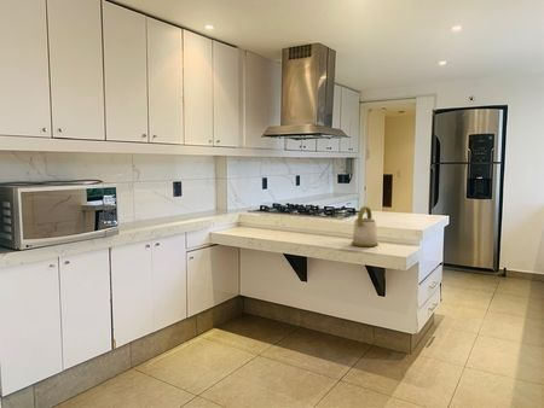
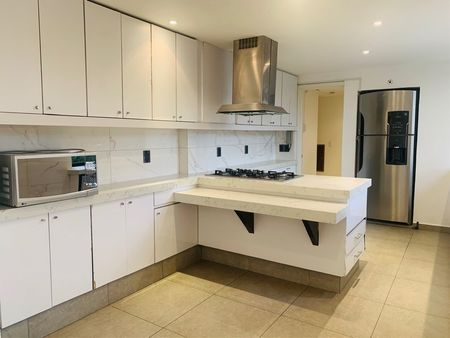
- kettle (365, 225)
